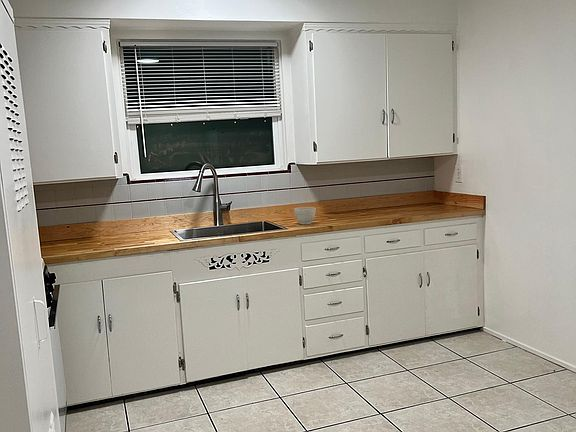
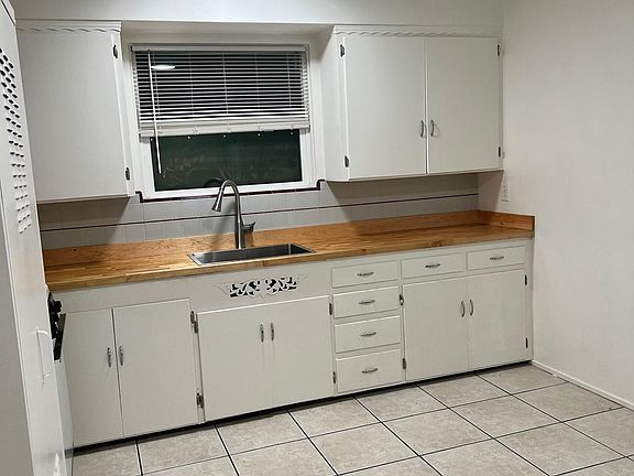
- bowl (305, 215)
